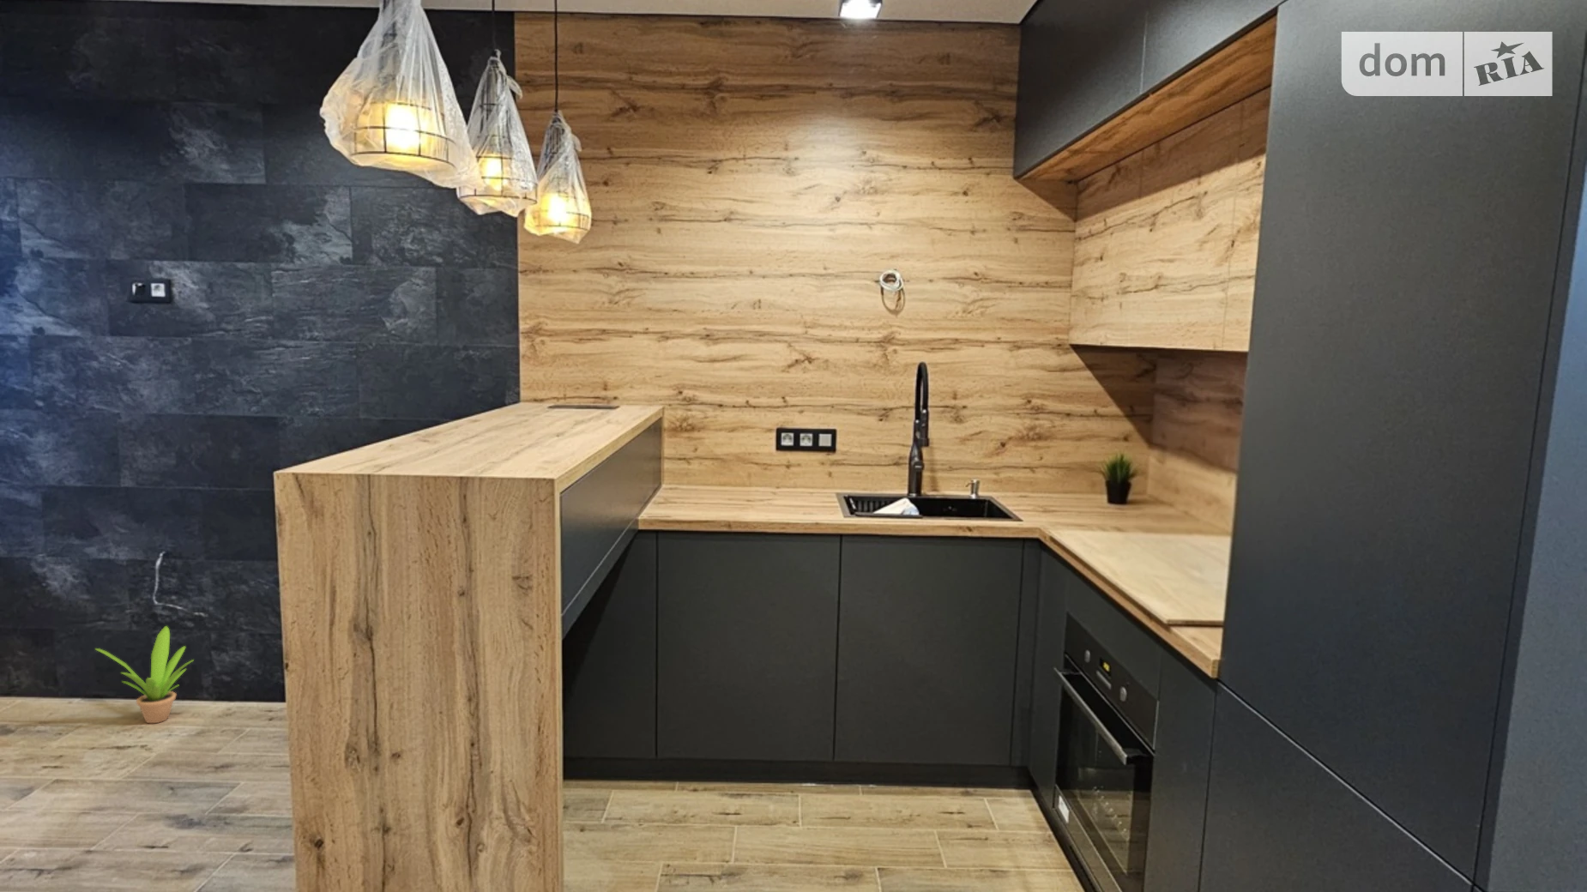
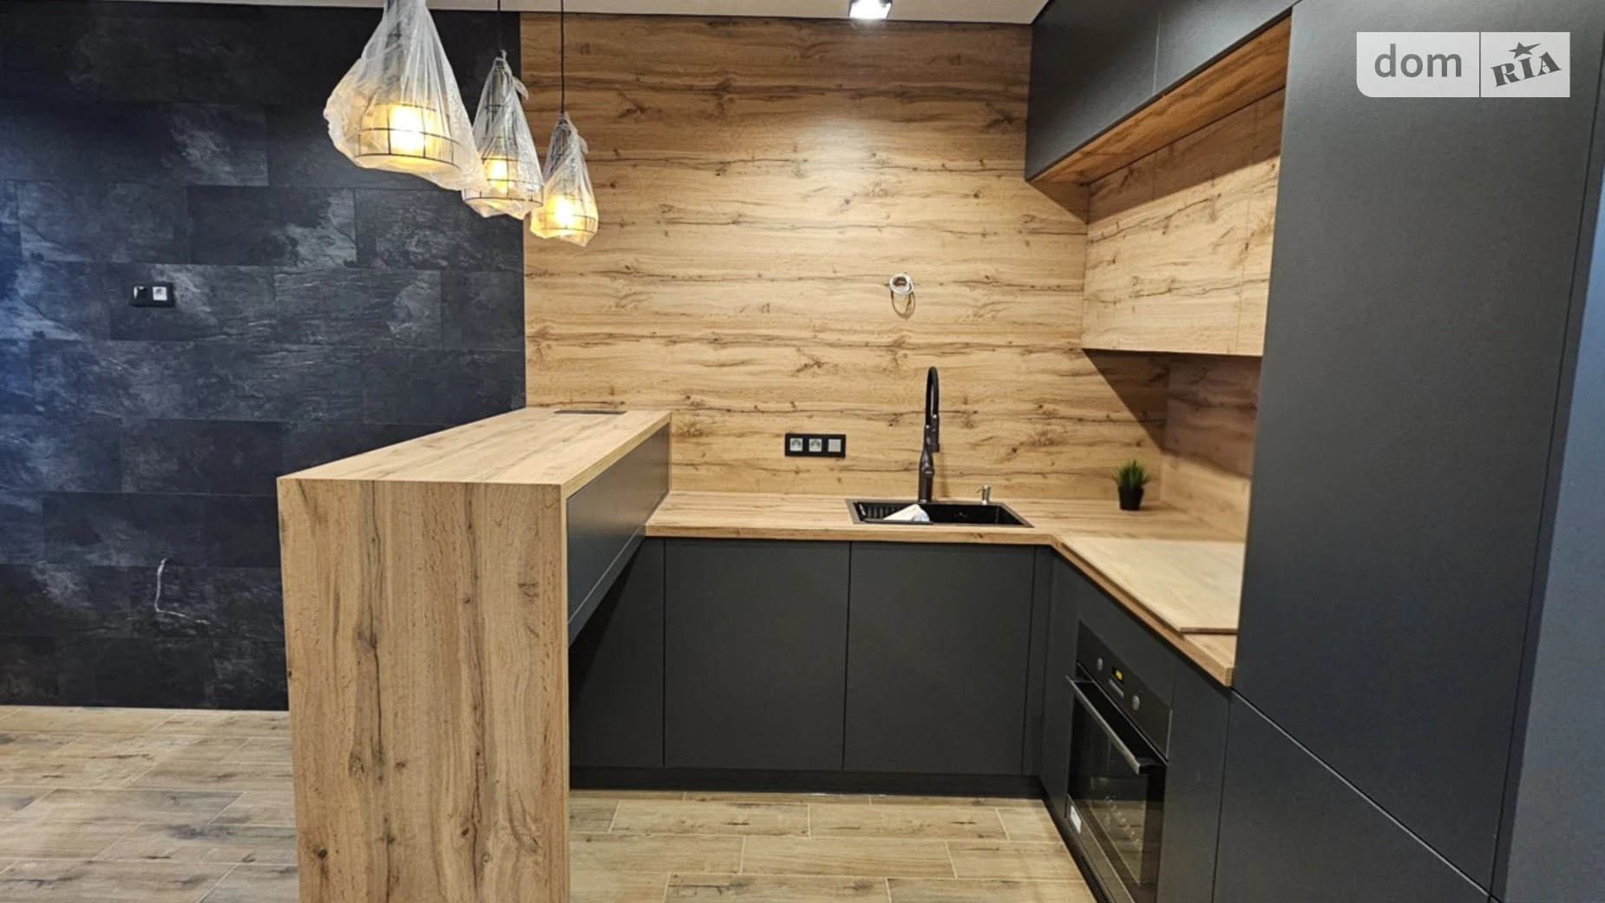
- potted plant (159, 679)
